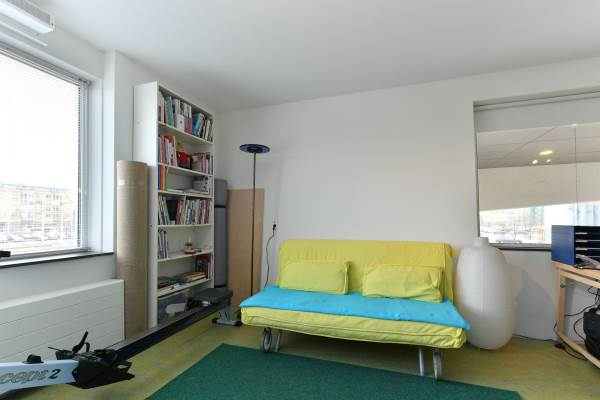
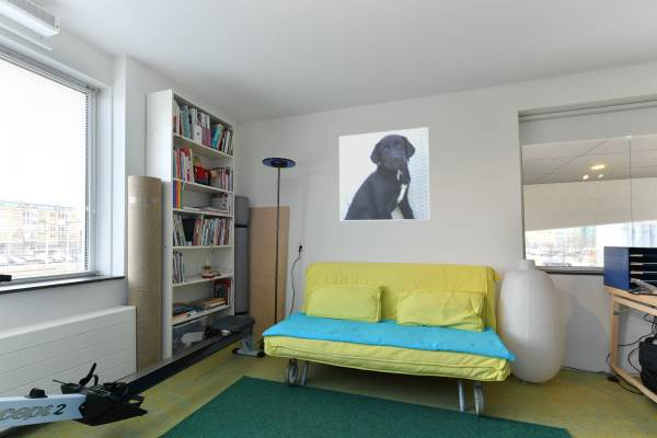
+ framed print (382, 175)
